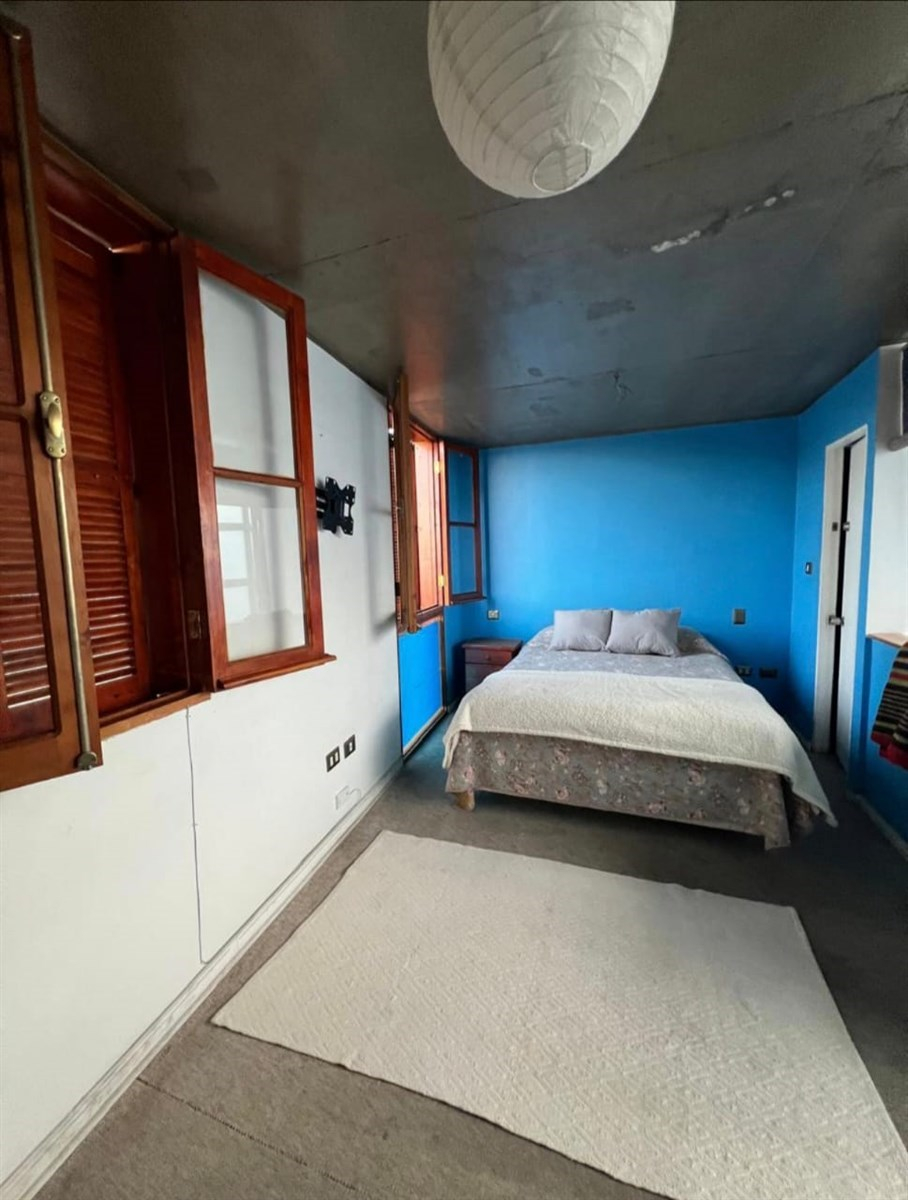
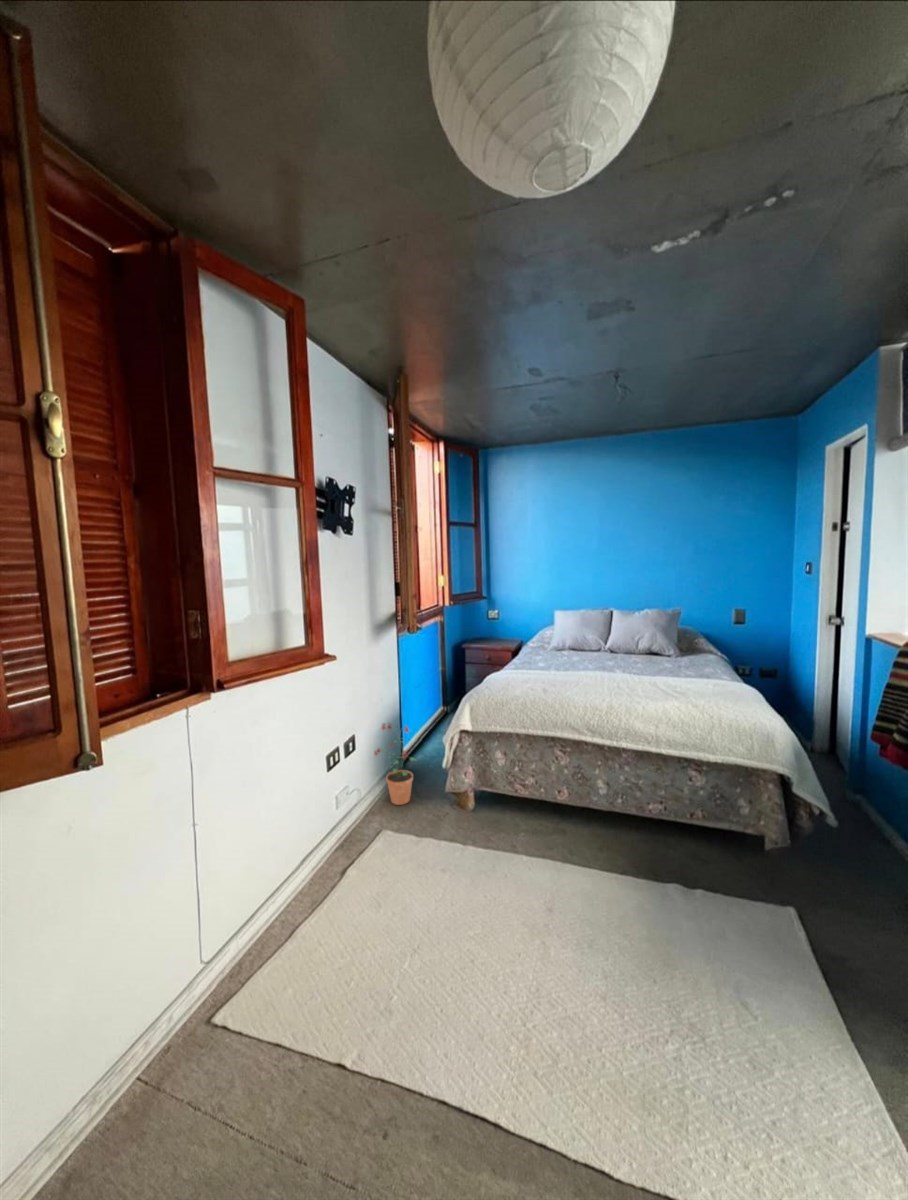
+ potted plant (397, 763)
